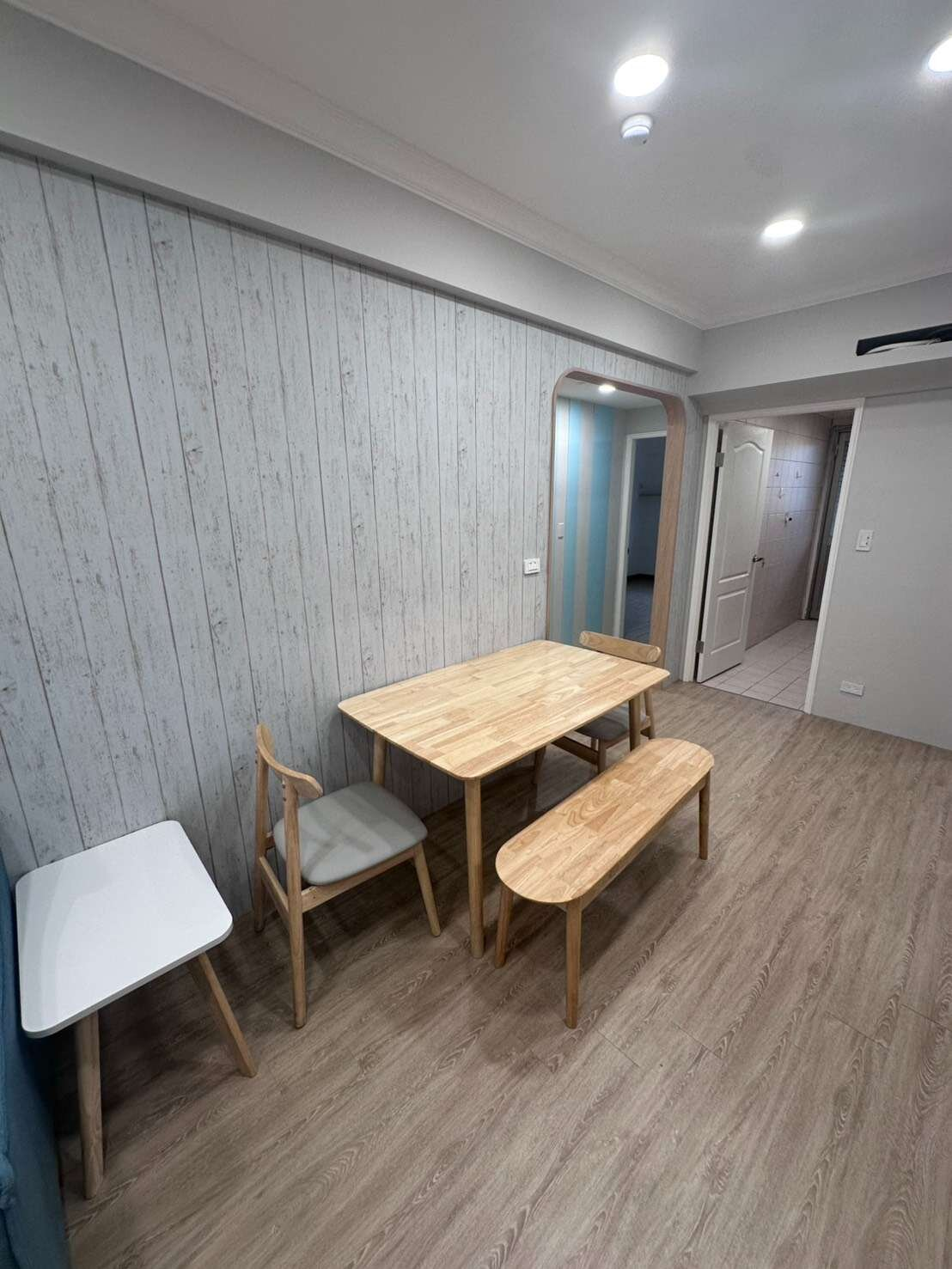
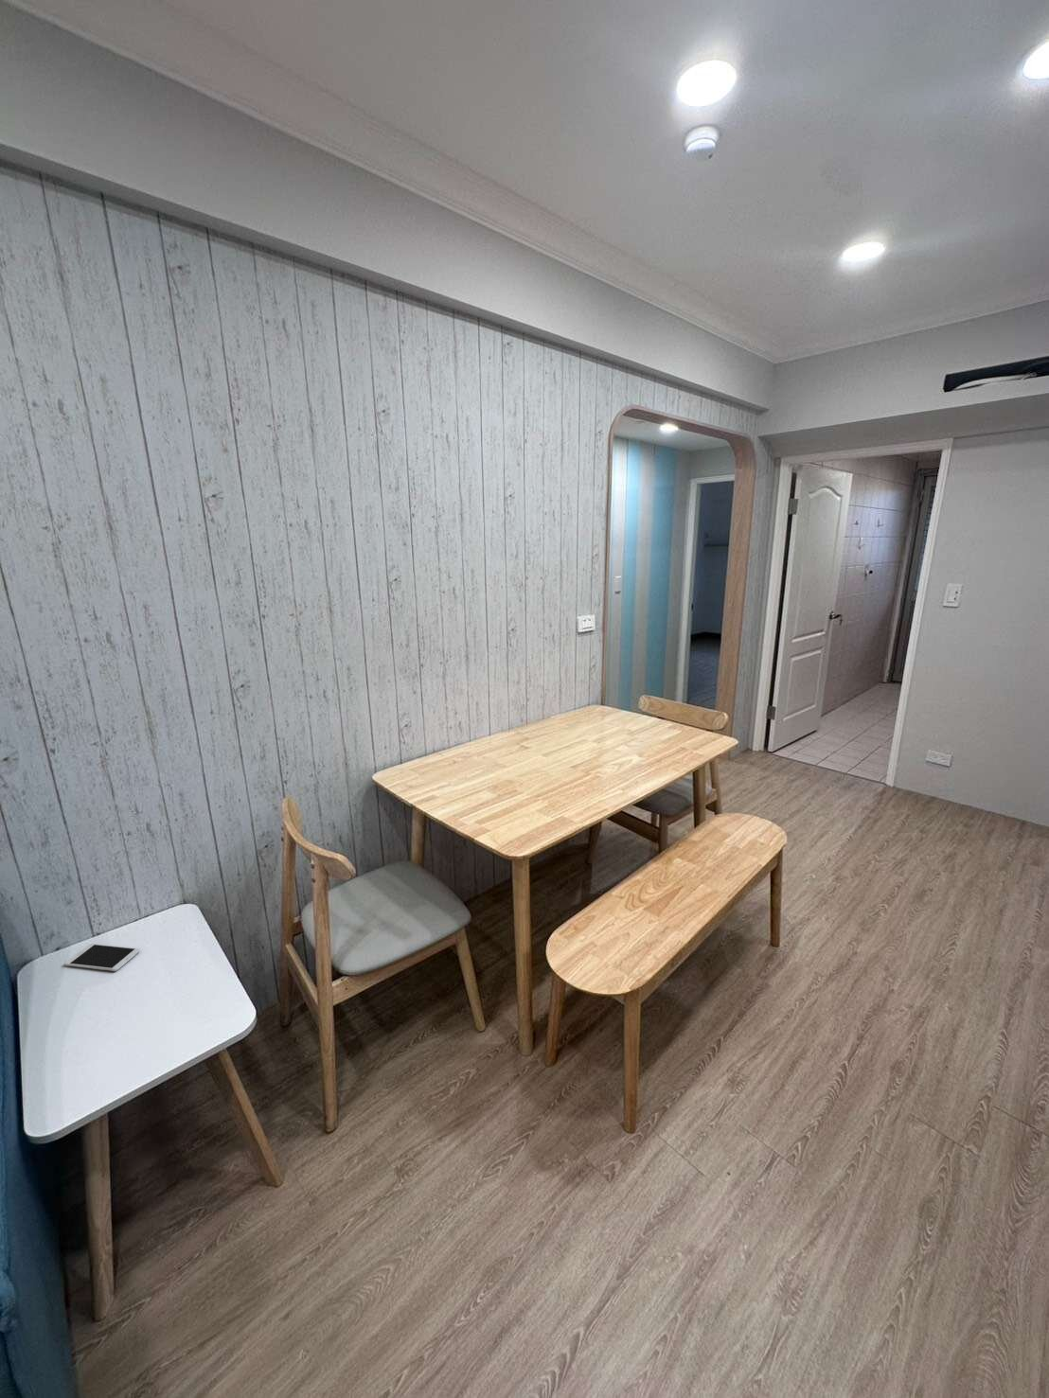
+ smartphone (102, 957)
